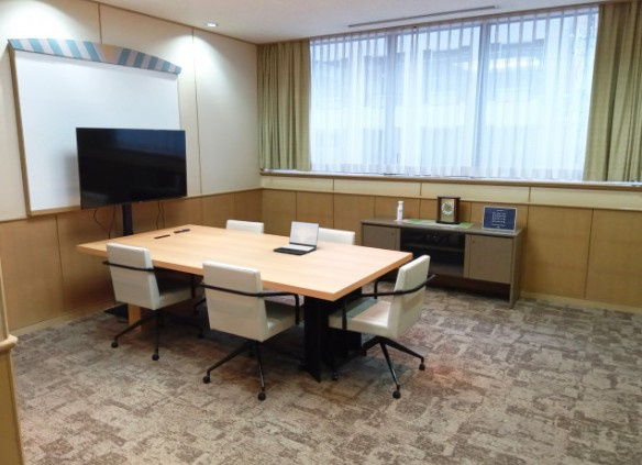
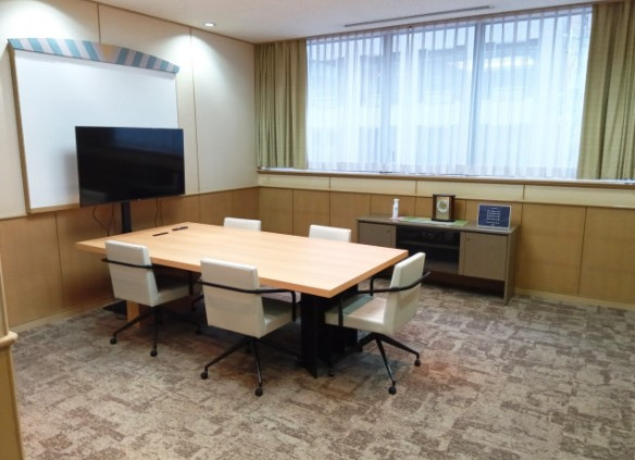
- laptop (296, 236)
